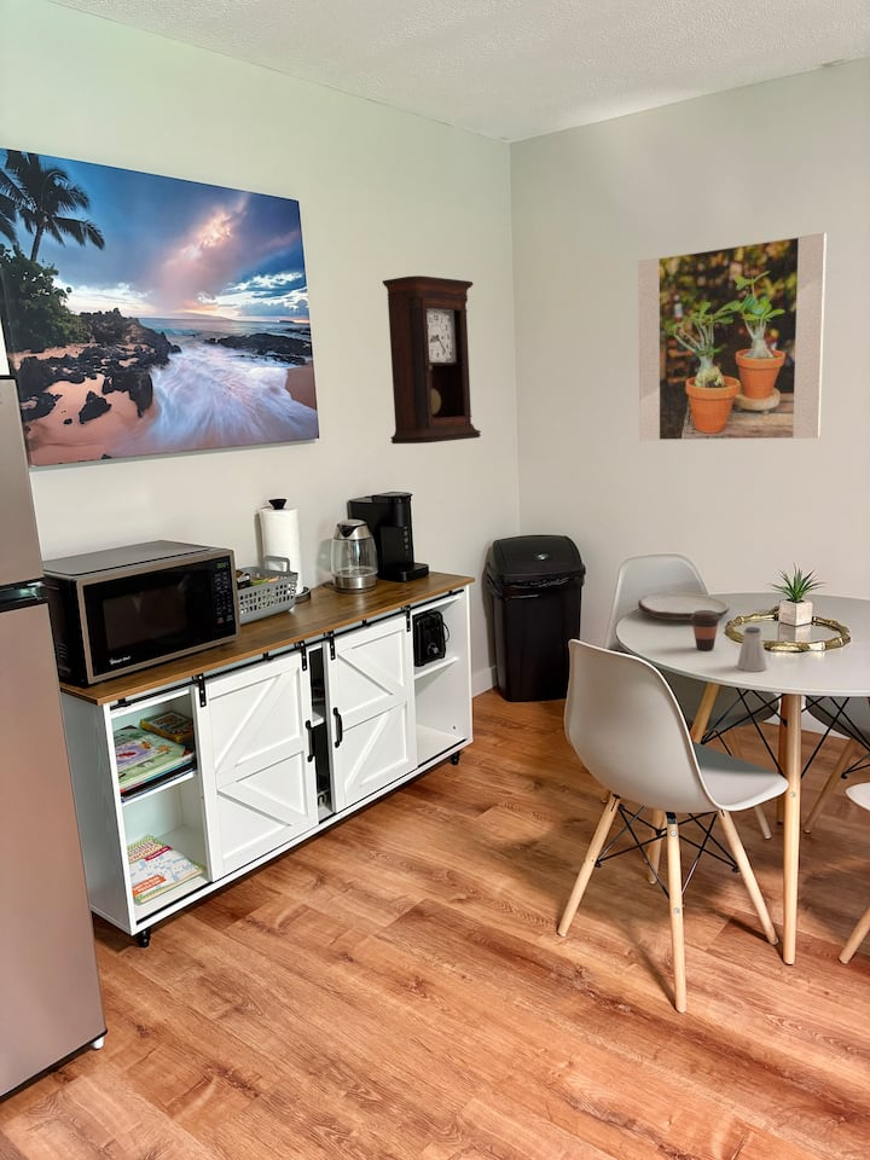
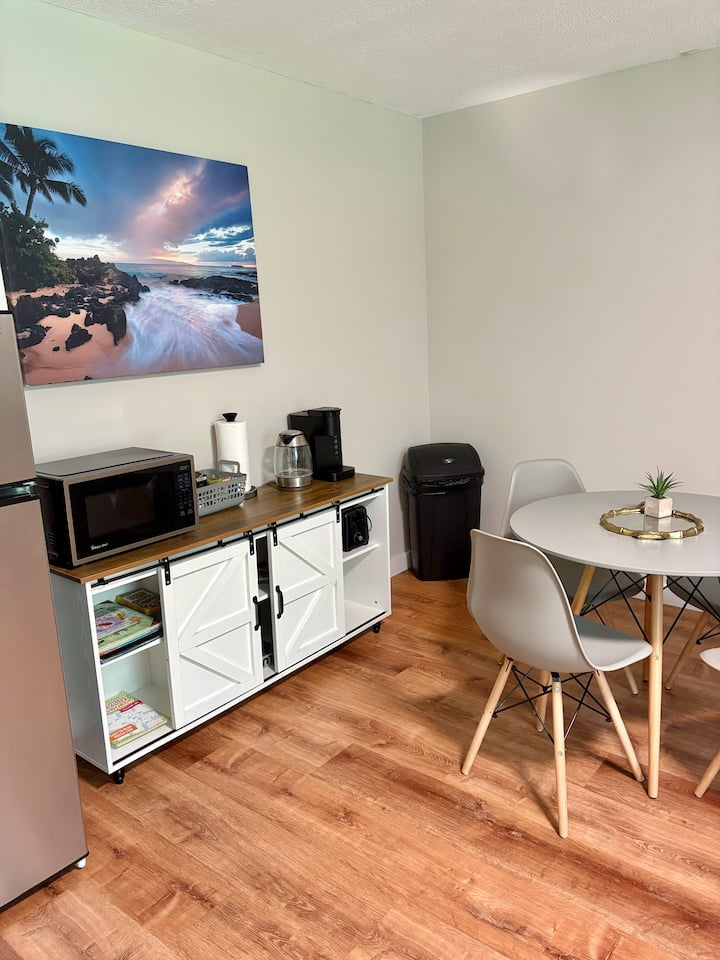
- saltshaker (752, 648)
- plate (683, 607)
- coffee cup (704, 630)
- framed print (725, 346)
- pendulum clock (436, 361)
